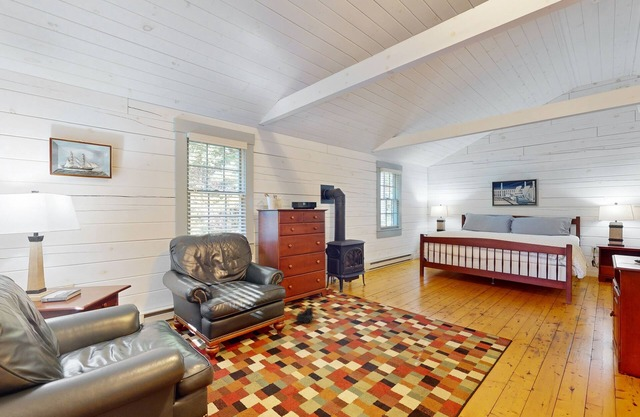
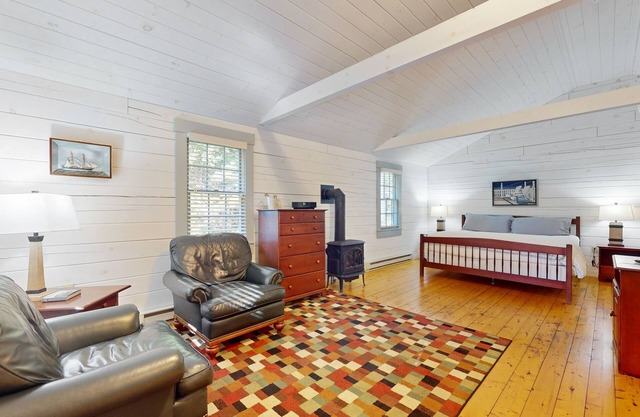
- boots (305, 314)
